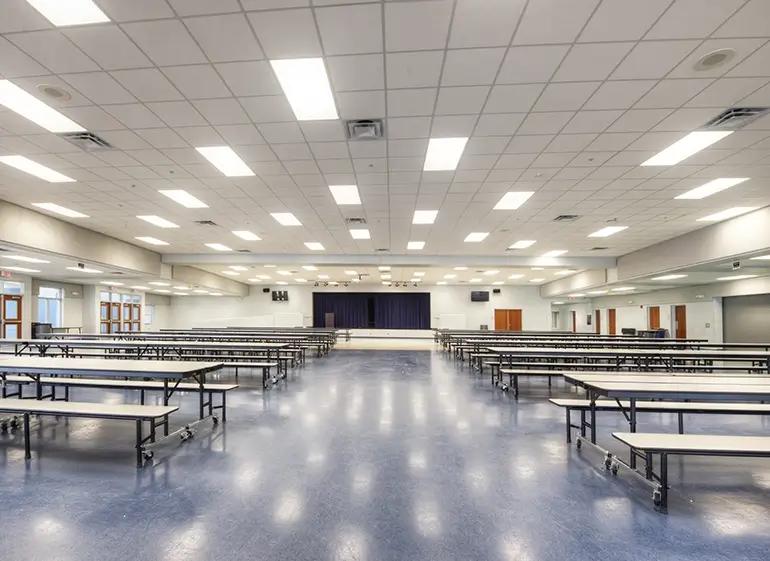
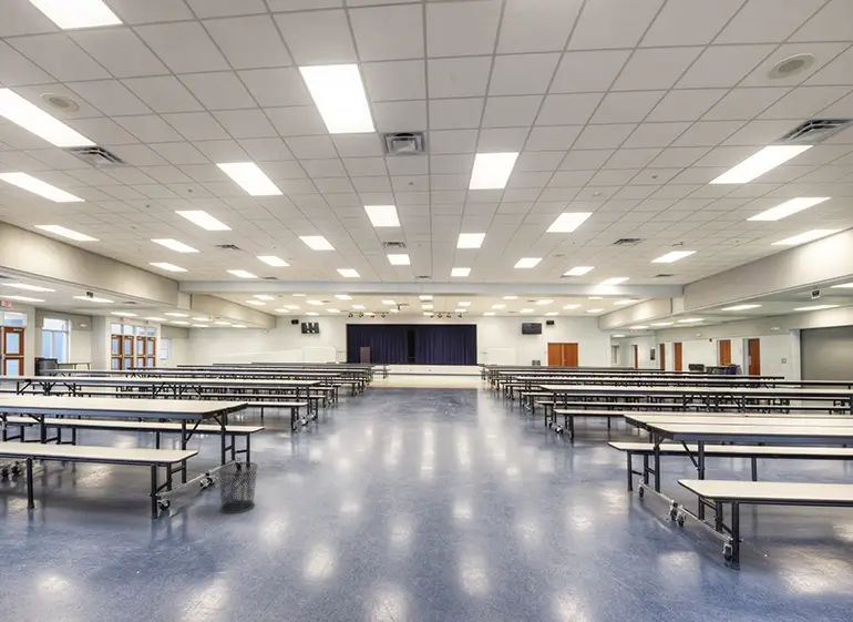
+ waste bin (237, 487)
